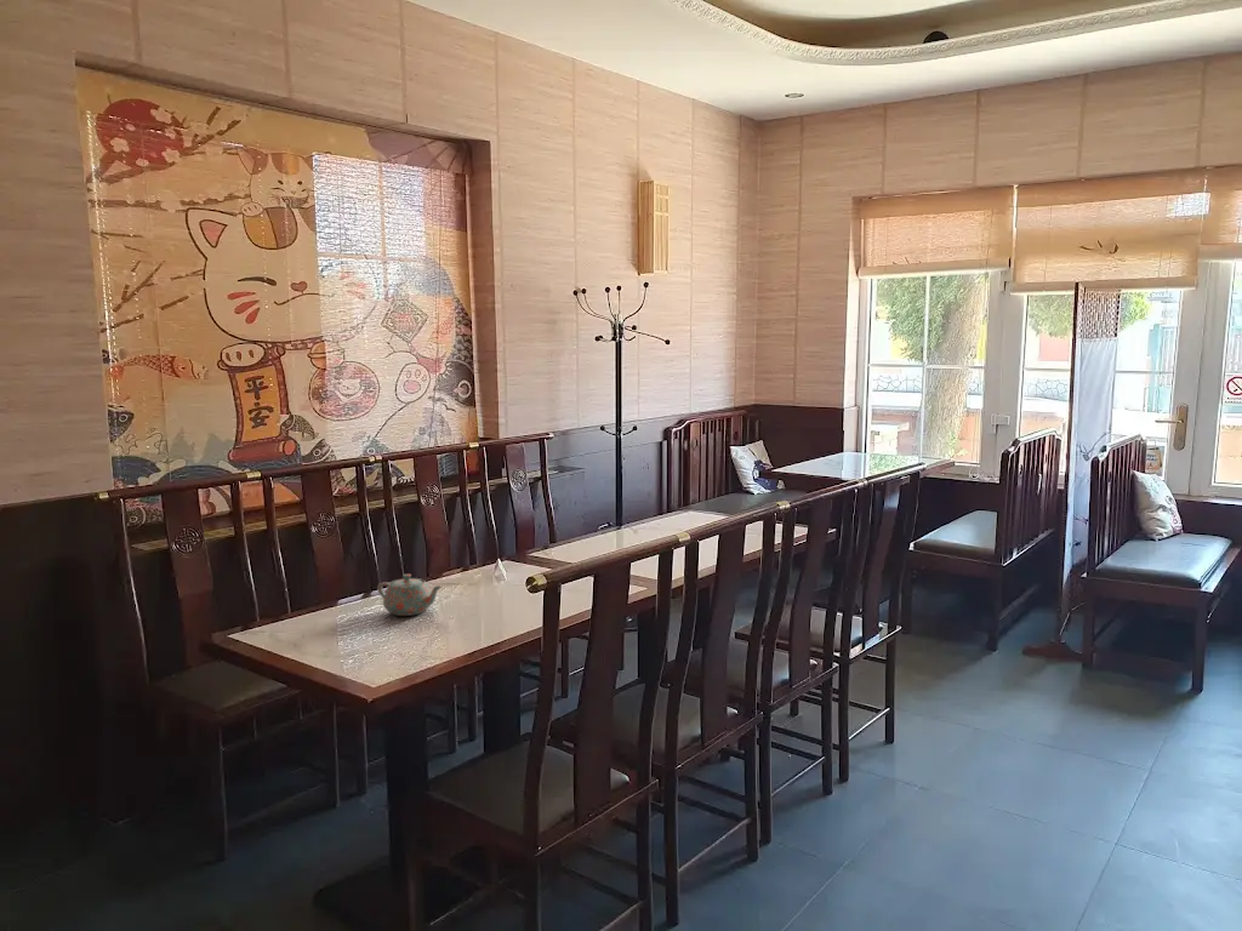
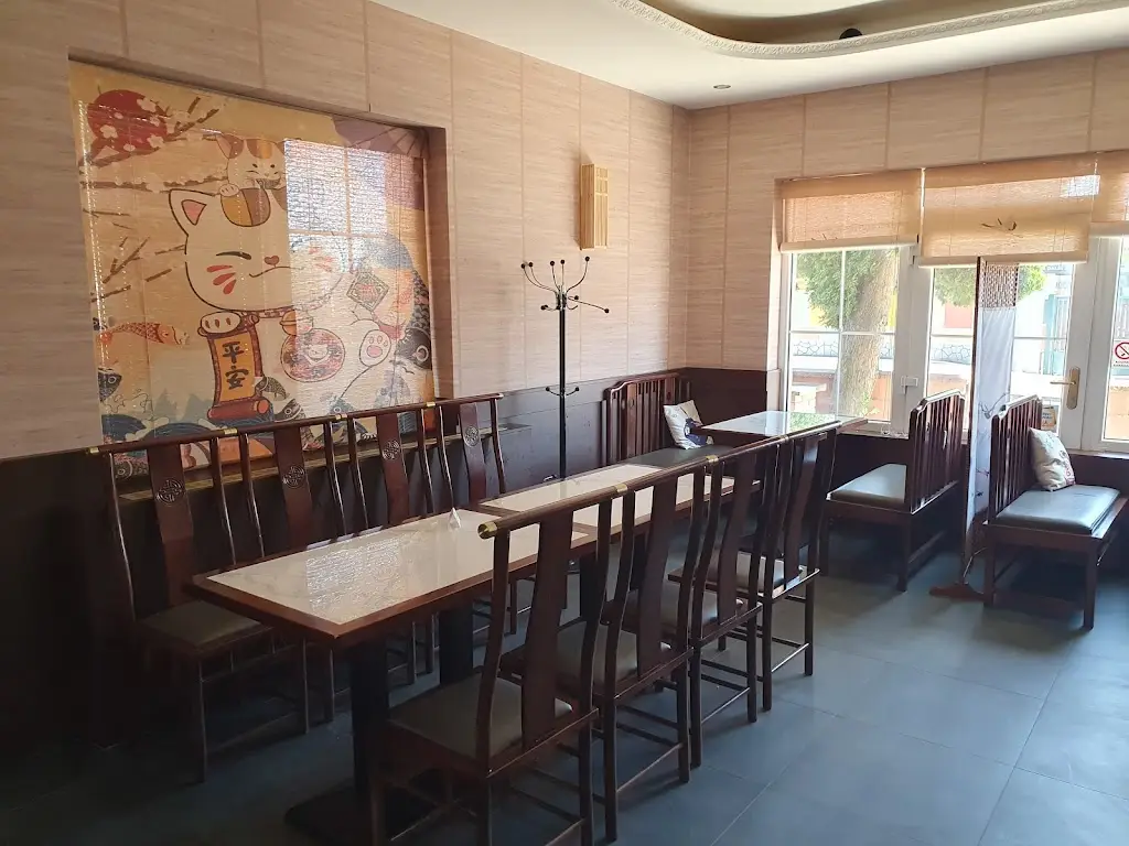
- teapot (409, 593)
